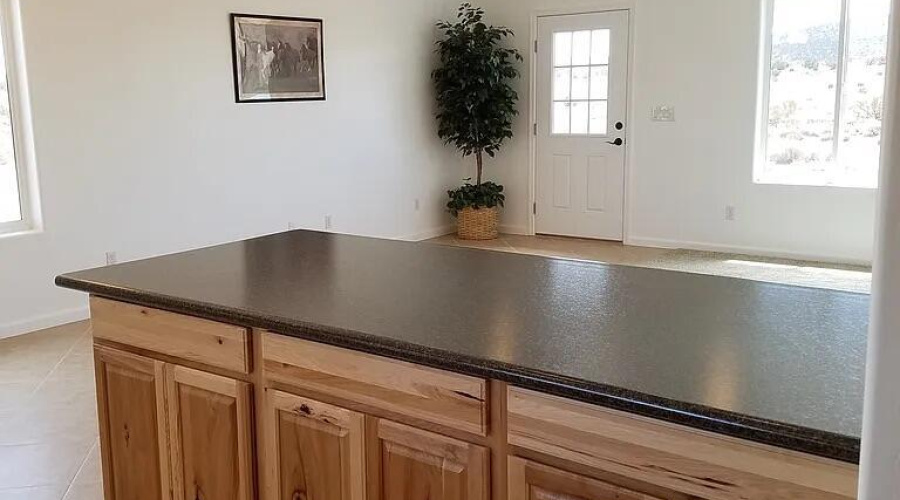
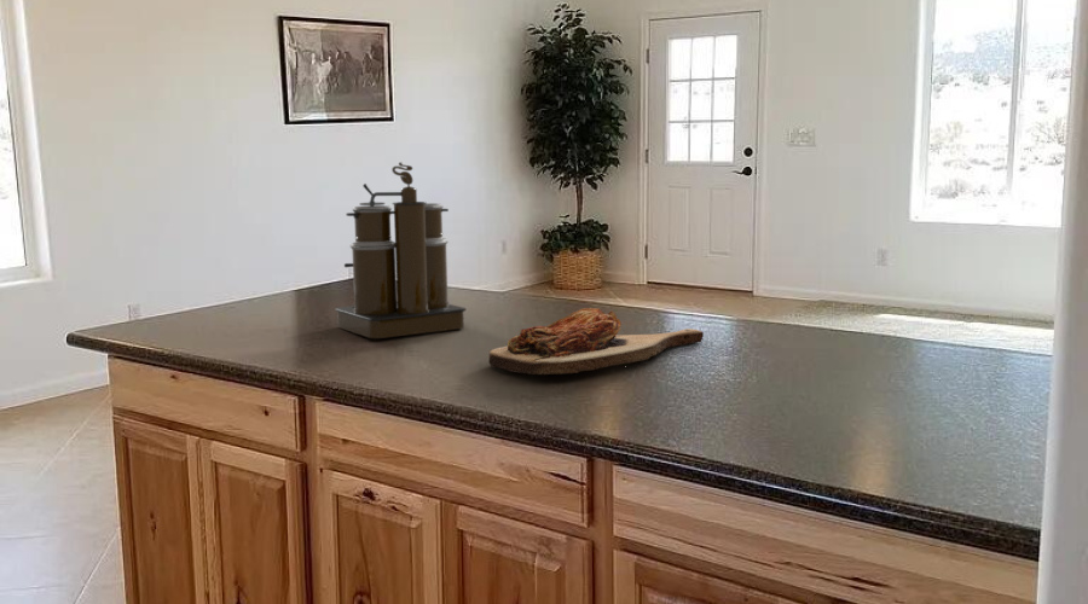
+ cutting board (602, 332)
+ coffee maker (398, 245)
